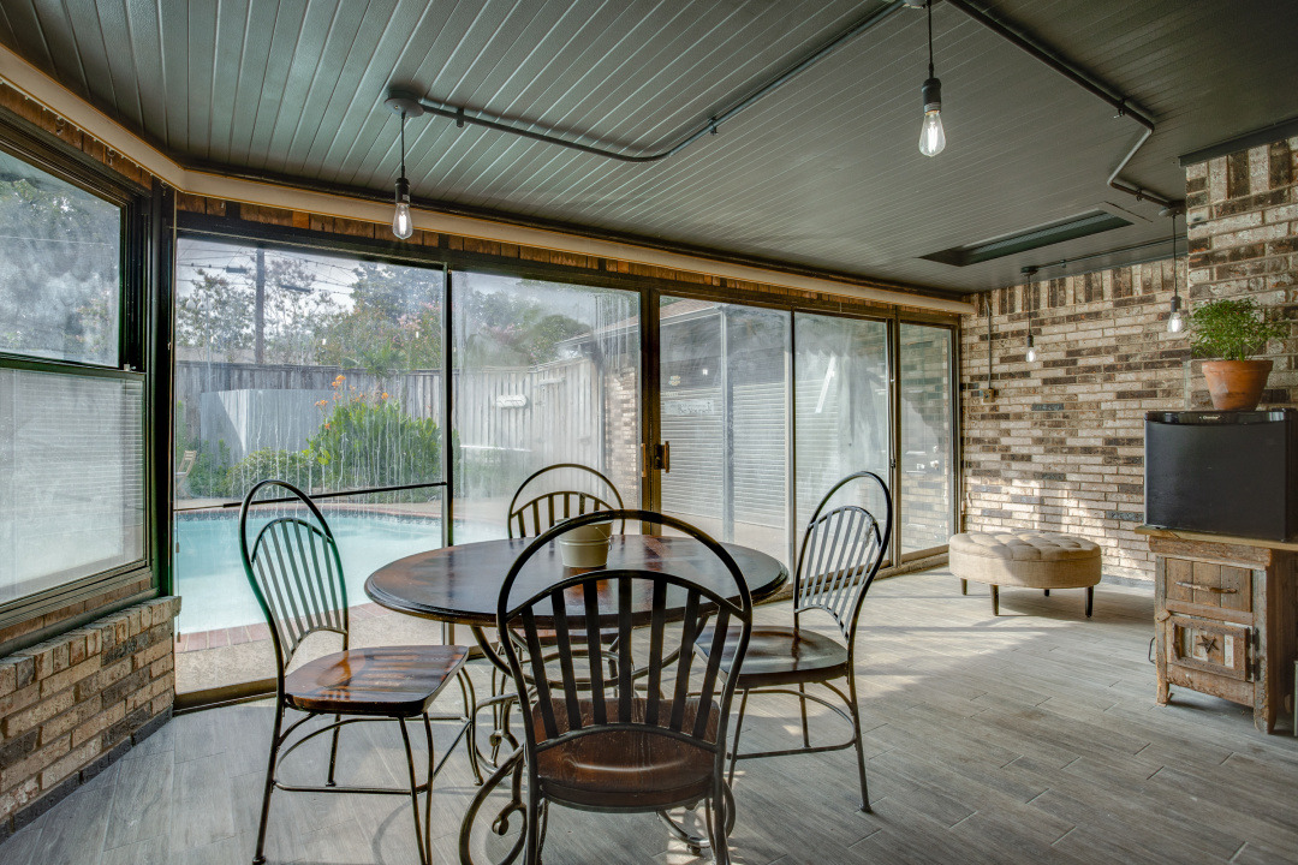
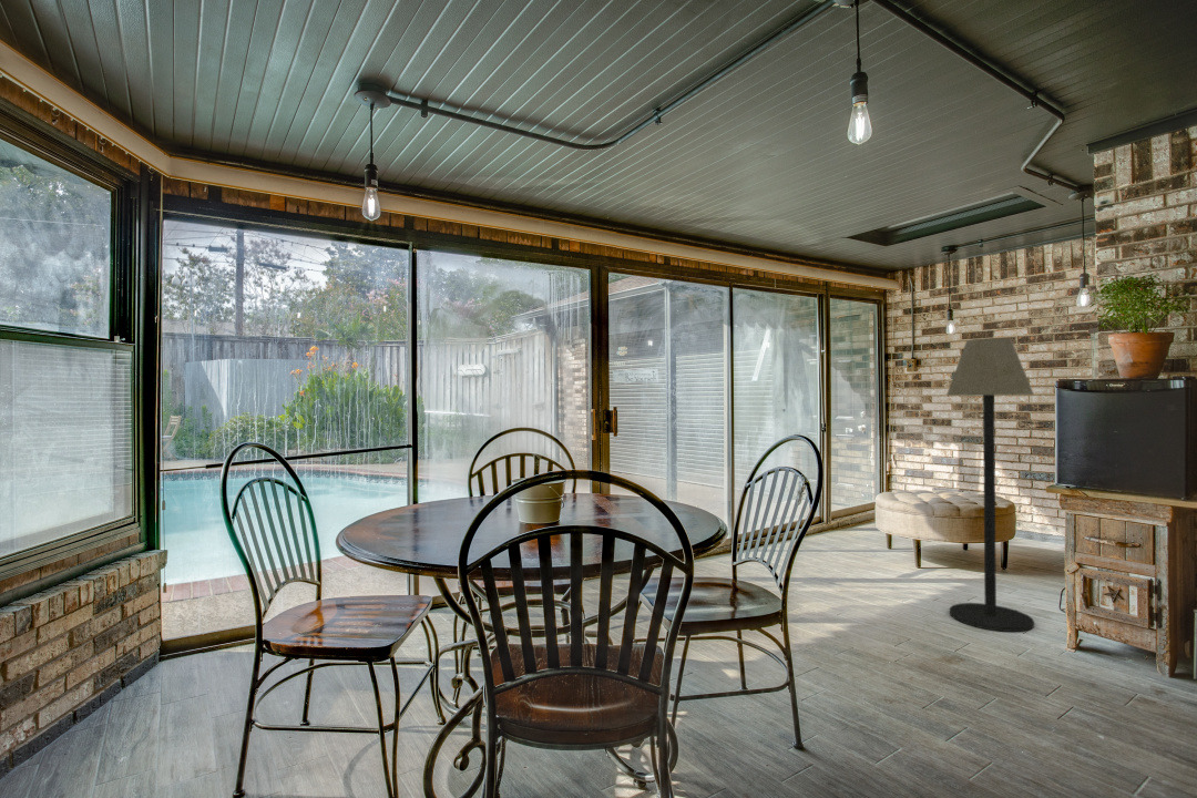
+ floor lamp (989, 479)
